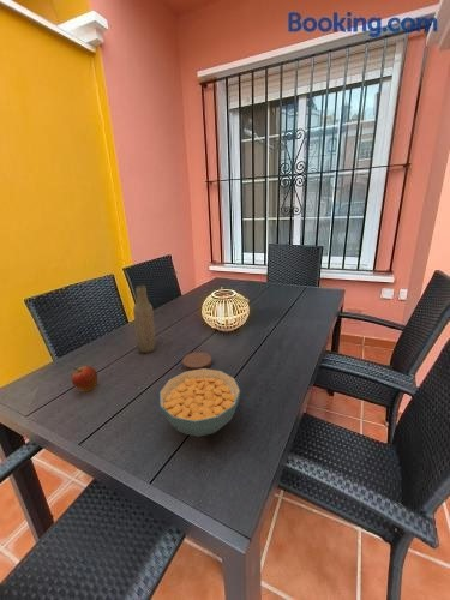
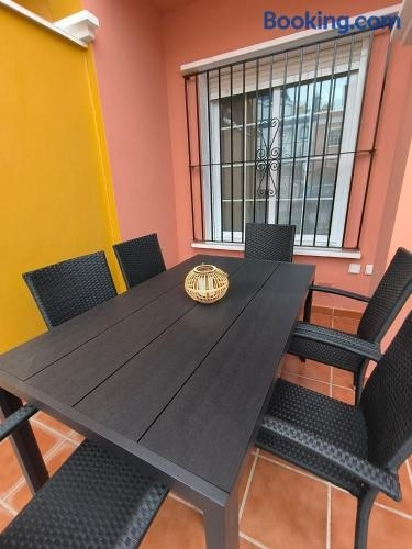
- fruit (84, 377)
- bottle (143, 318)
- coaster (197, 361)
- cereal bowl (200, 407)
